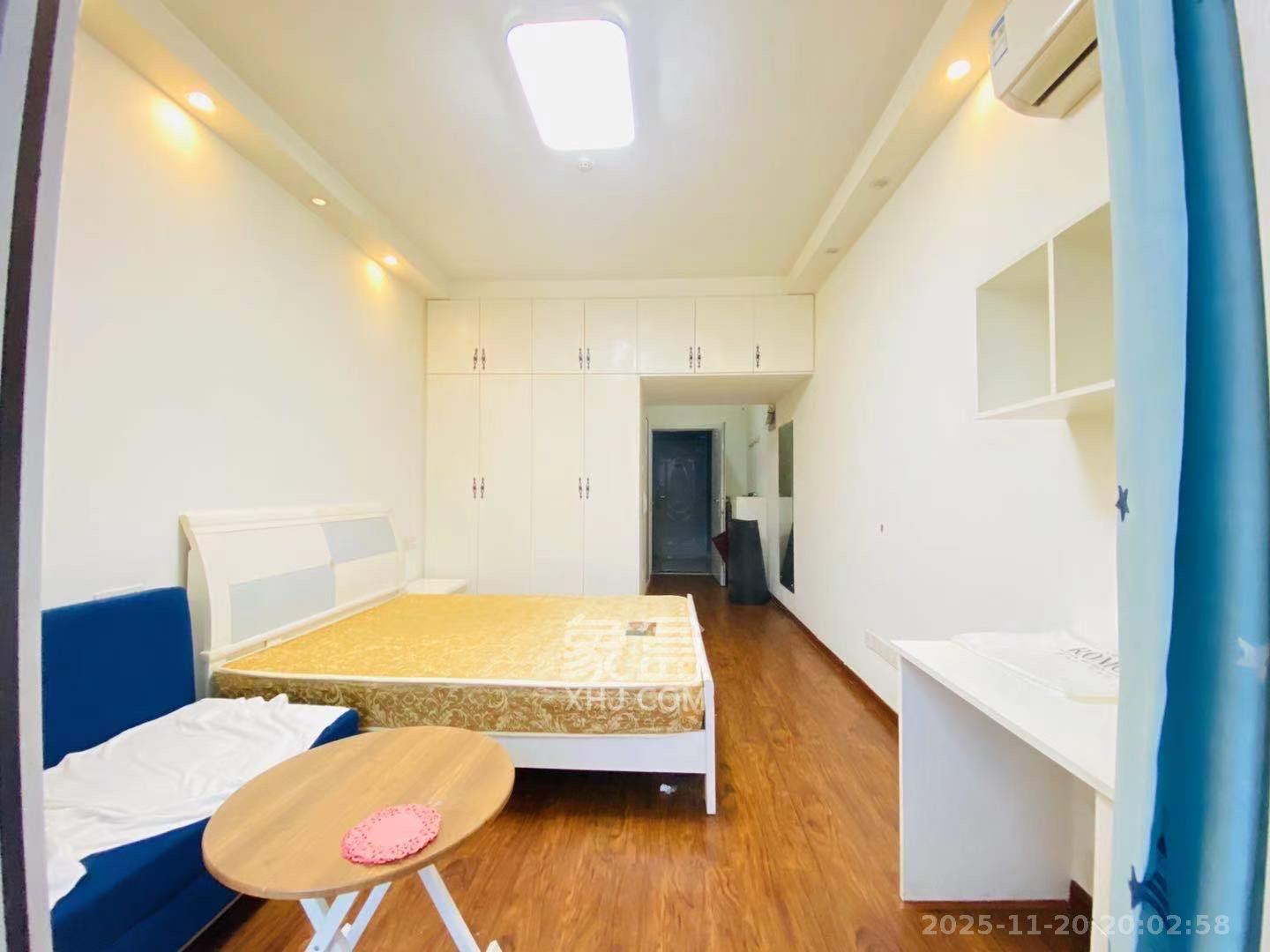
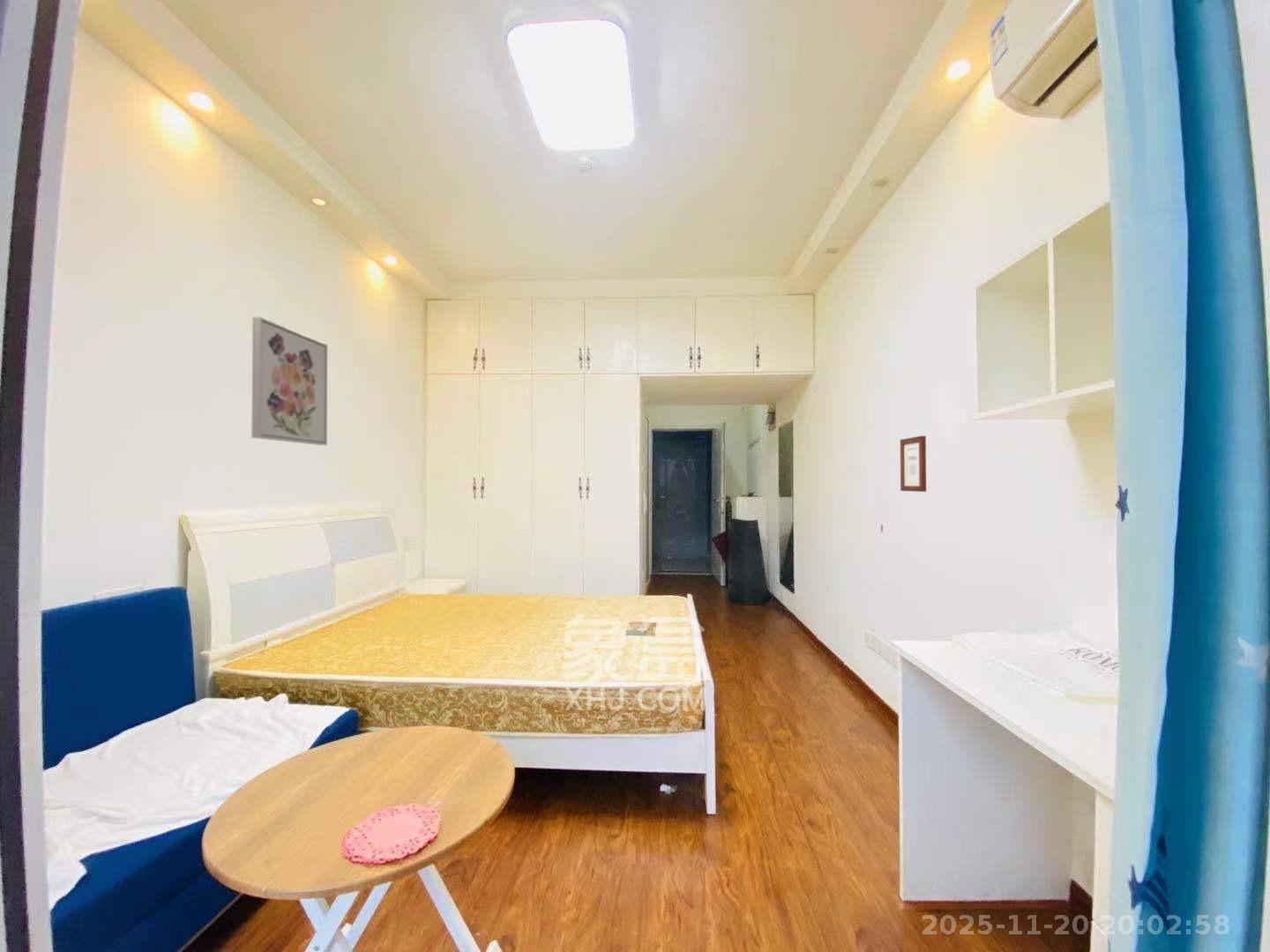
+ picture frame (913, 465)
+ wall art (293, 386)
